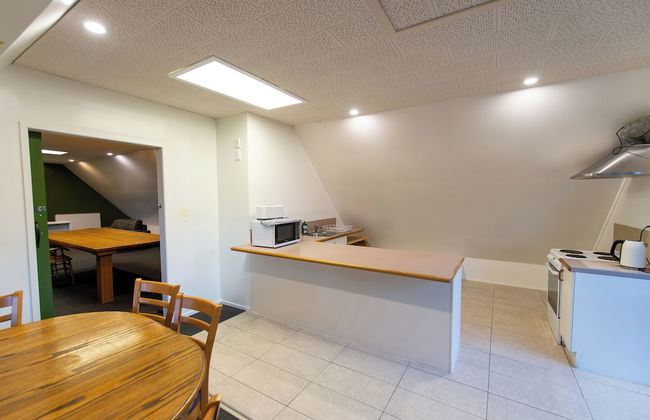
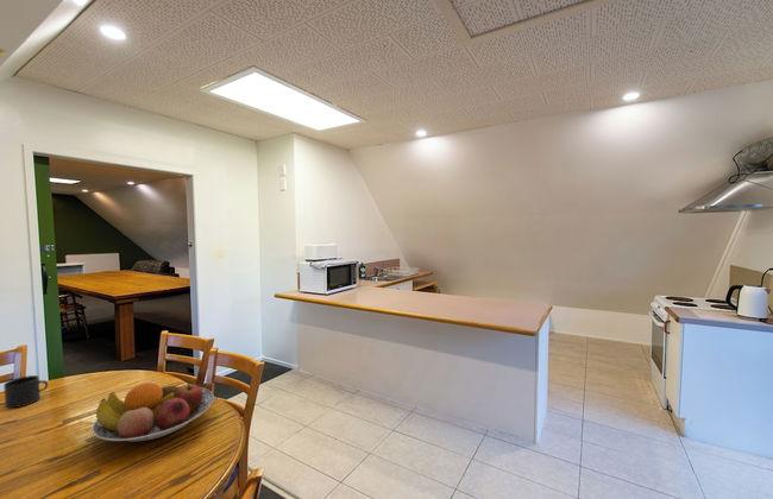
+ fruit bowl (157, 405)
+ mug (26, 390)
